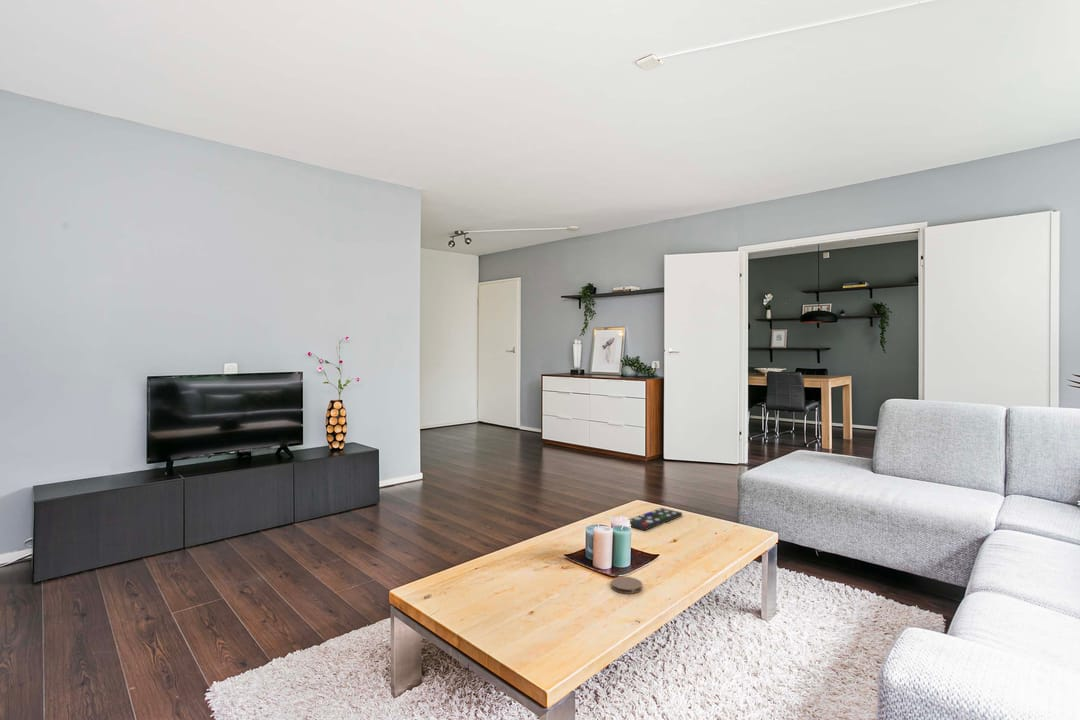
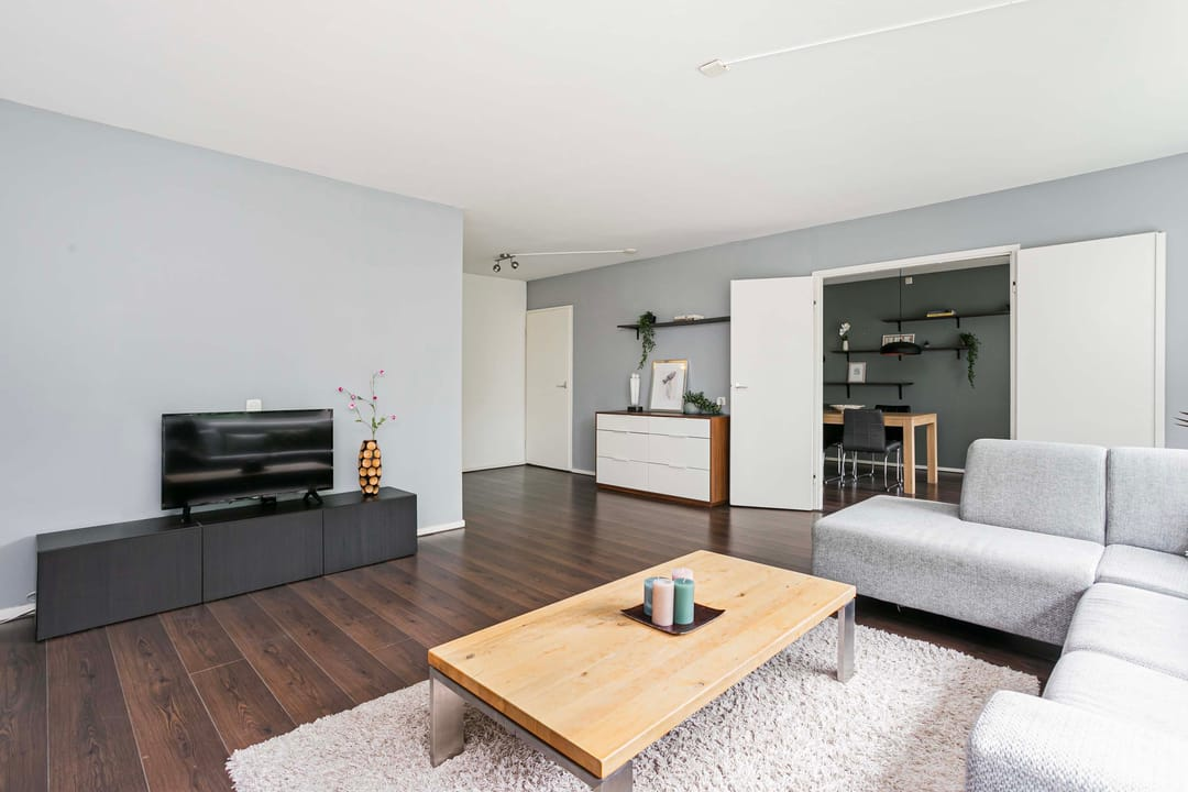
- coaster (626, 585)
- remote control (653, 517)
